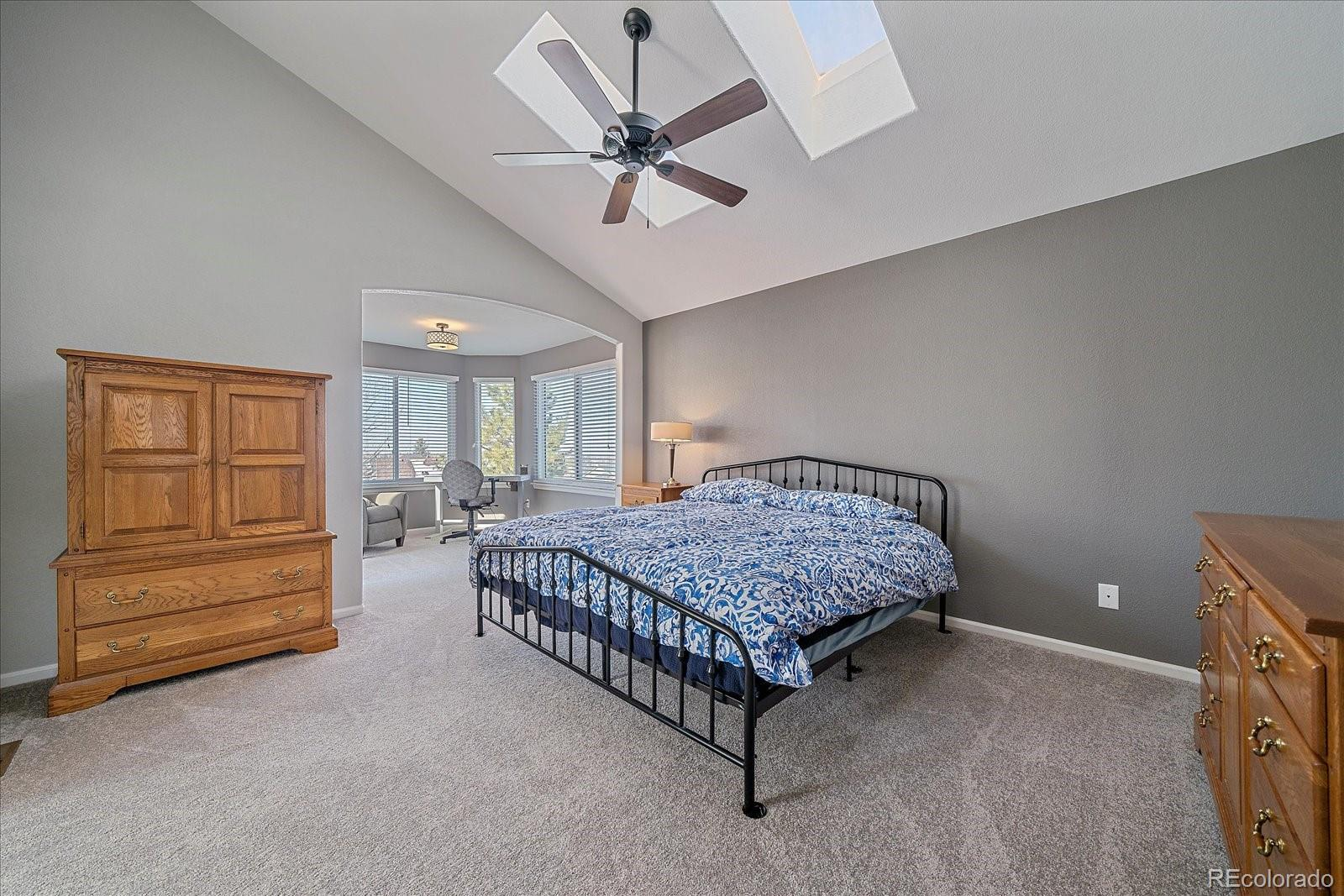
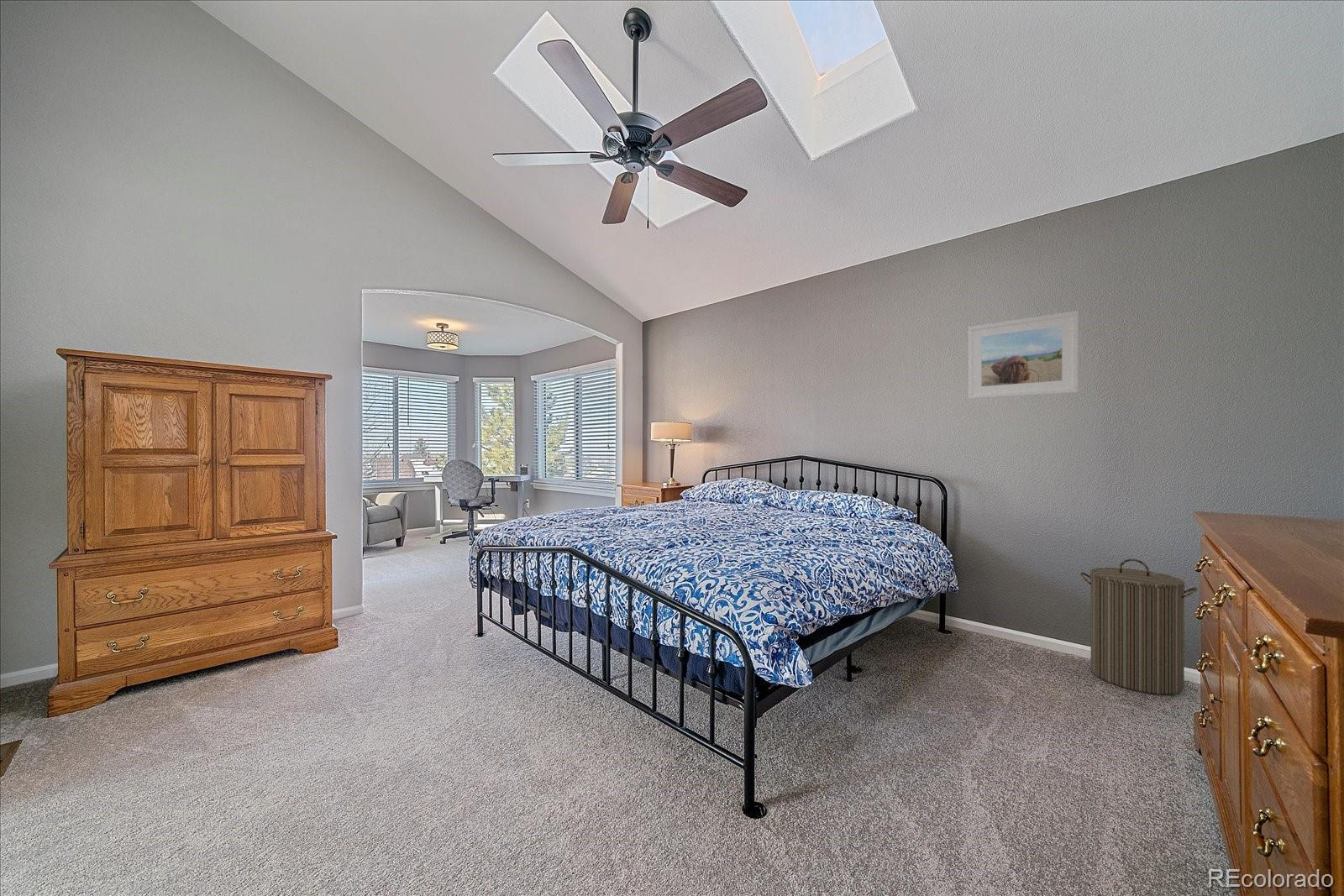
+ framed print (1020, 358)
+ laundry hamper (1135, 619)
